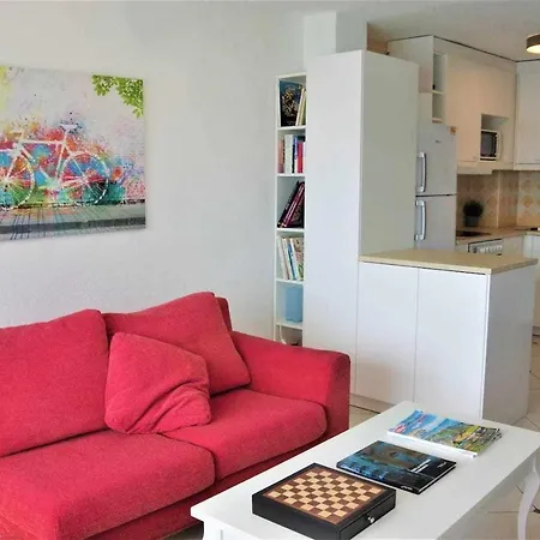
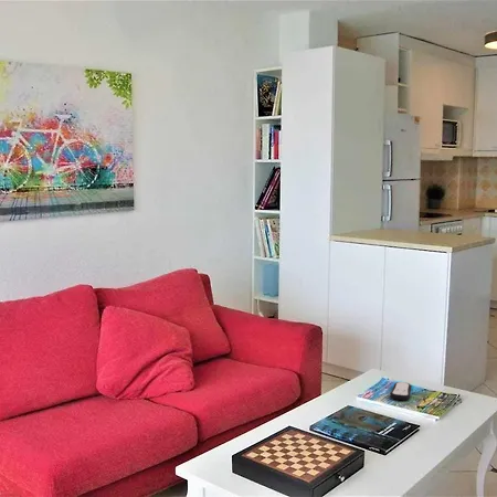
+ remote control (401, 390)
